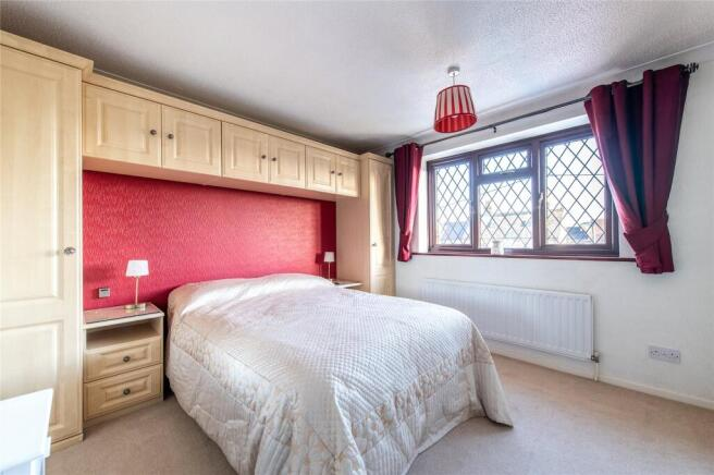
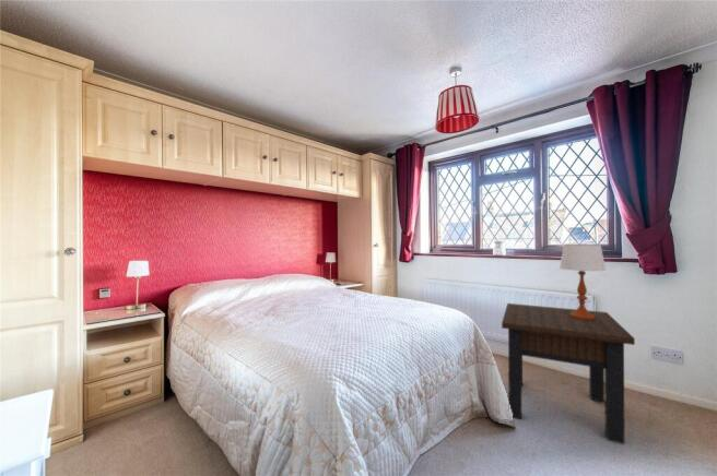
+ side table (557, 360)
+ table lamp (581, 281)
